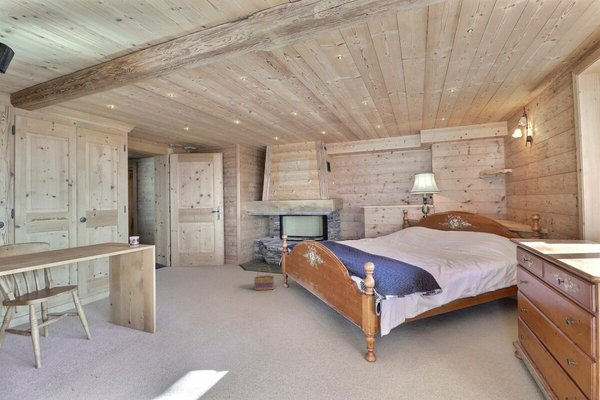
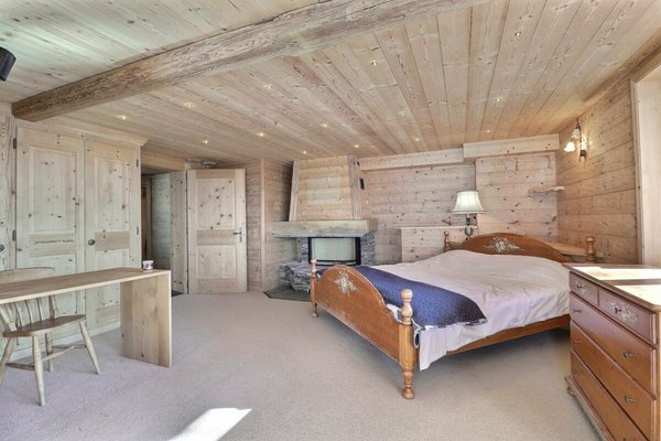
- basket (264, 277)
